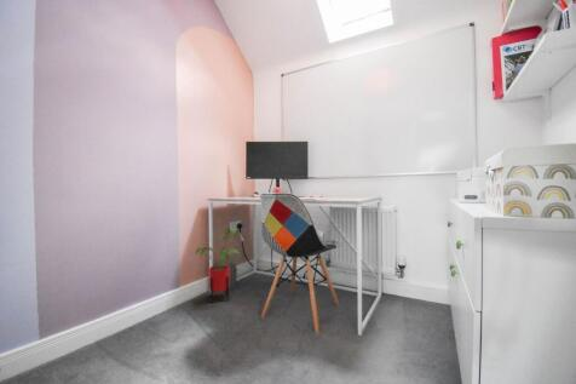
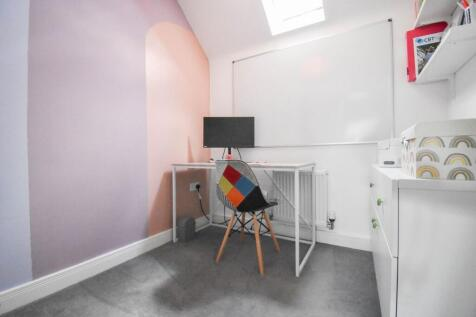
- house plant (221, 262)
